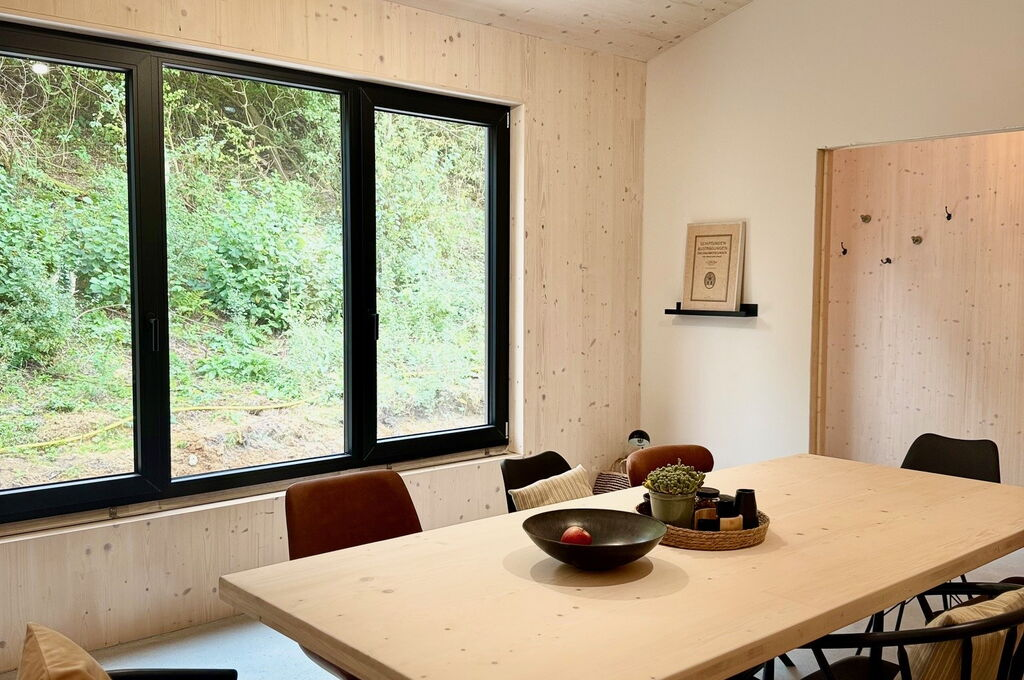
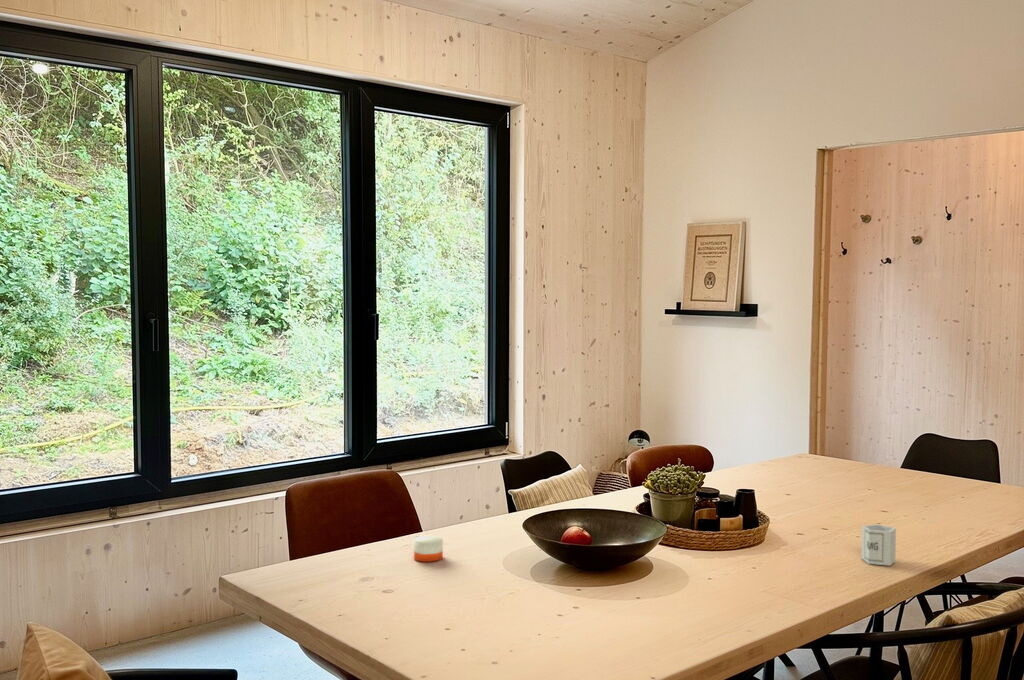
+ candle (428, 538)
+ cup (880, 544)
